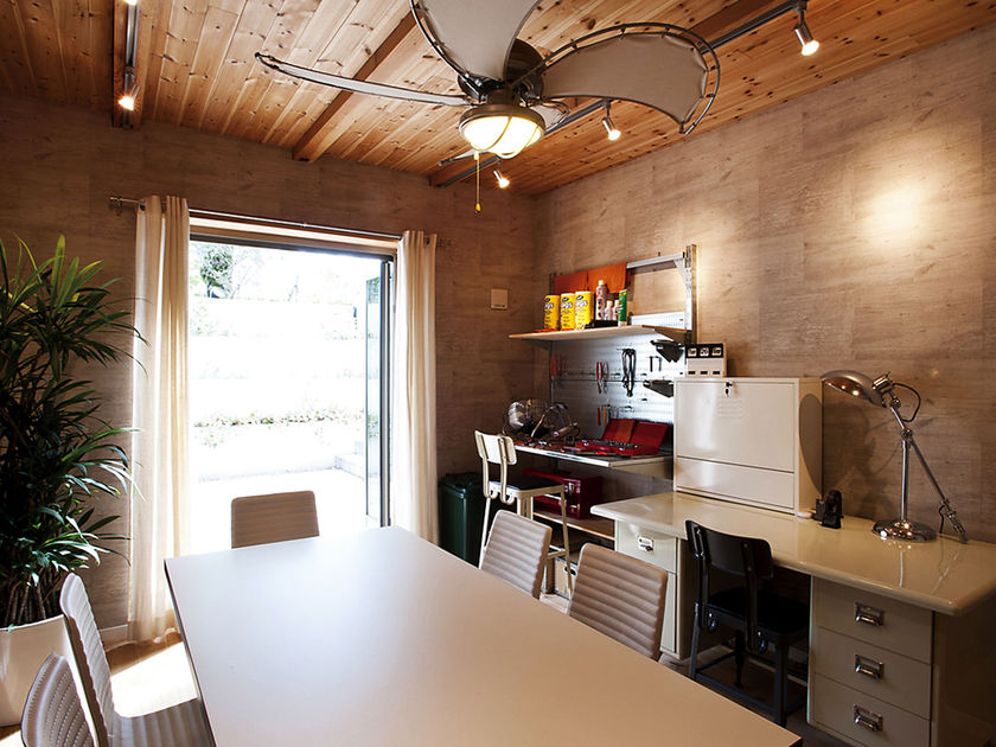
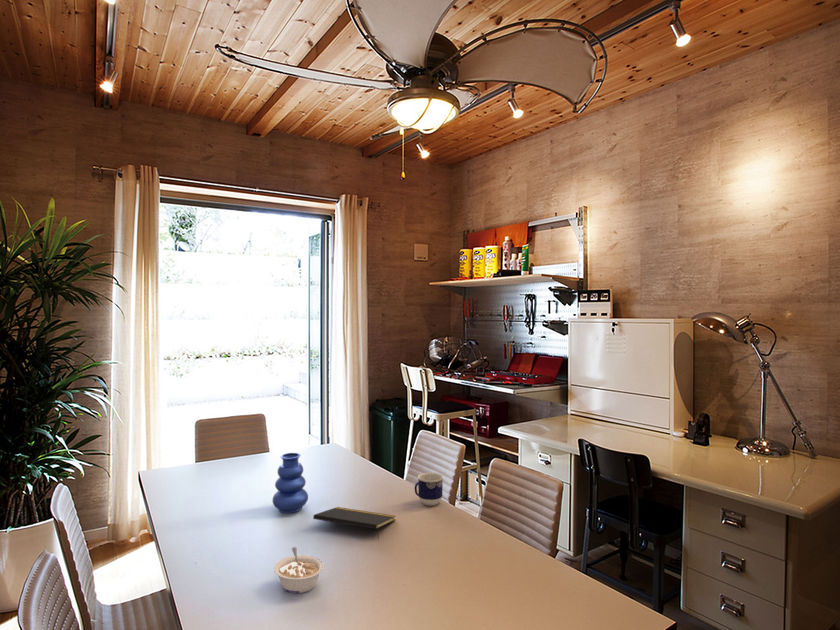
+ vase (290, 482)
+ legume (297, 572)
+ notepad (355, 517)
+ cup (427, 490)
